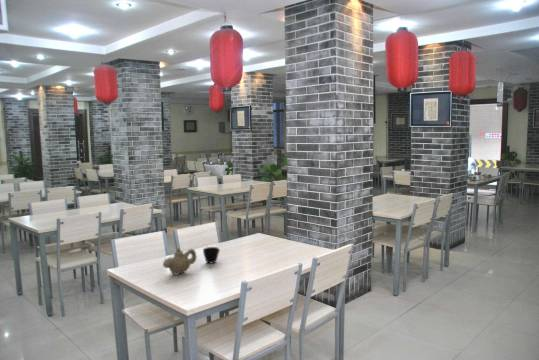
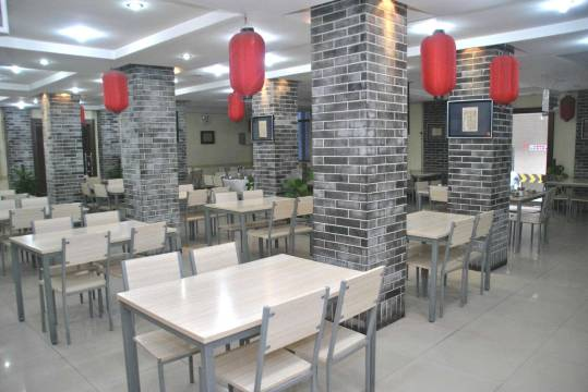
- teapot (179, 260)
- cup (212, 255)
